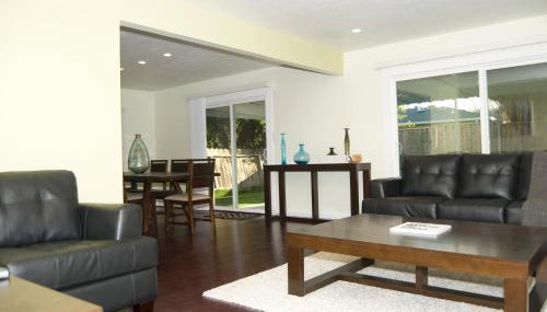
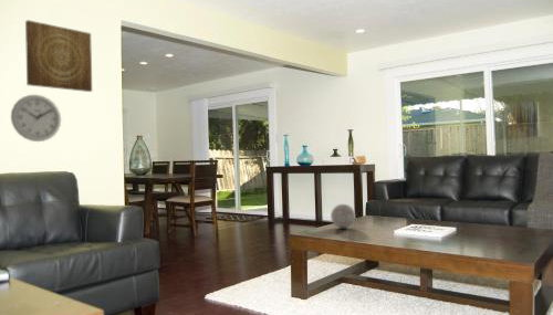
+ decorative ball (343, 216)
+ wall clock (36, 117)
+ wall art (60, 57)
